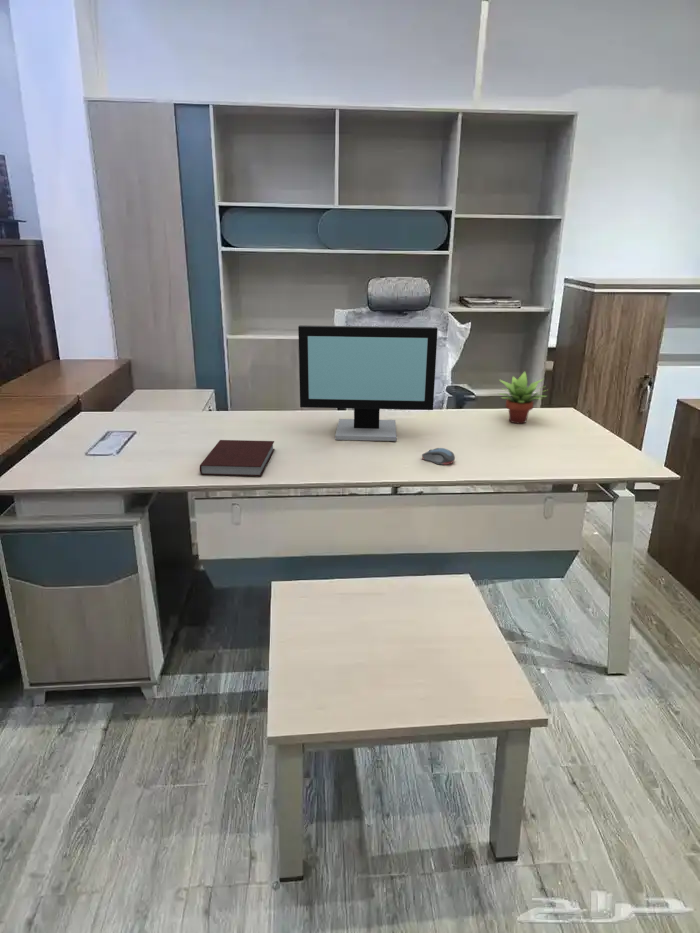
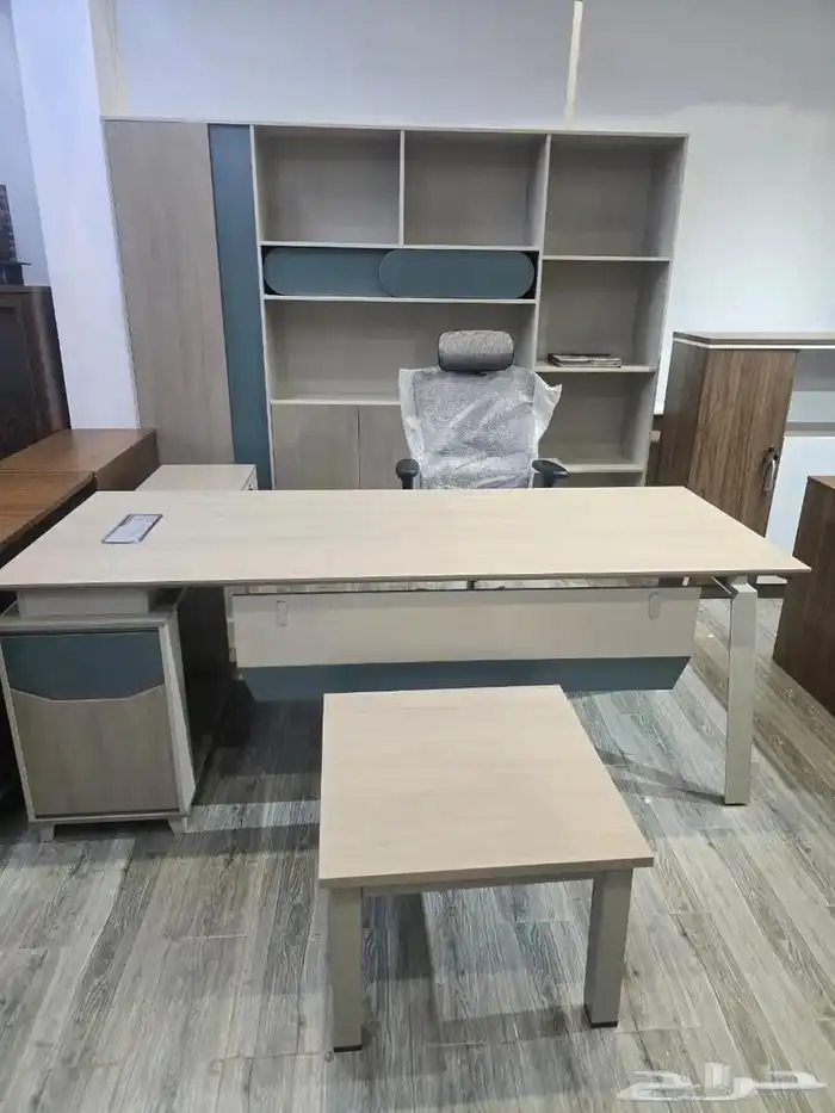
- notebook (239, 456)
- succulent plant (522, 398)
- computer monitor (367, 379)
- computer mouse (438, 454)
